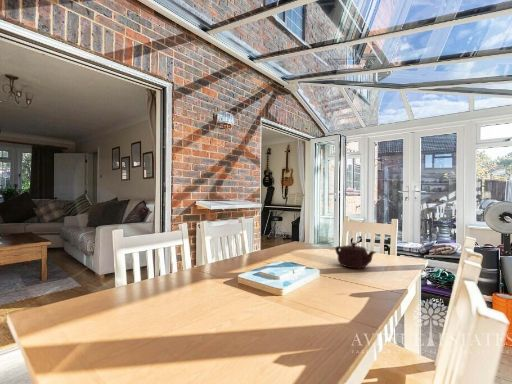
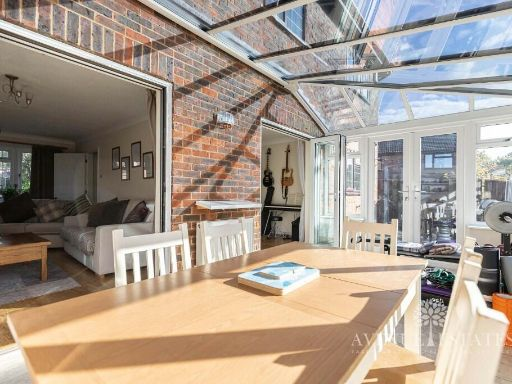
- teapot (354, 254)
